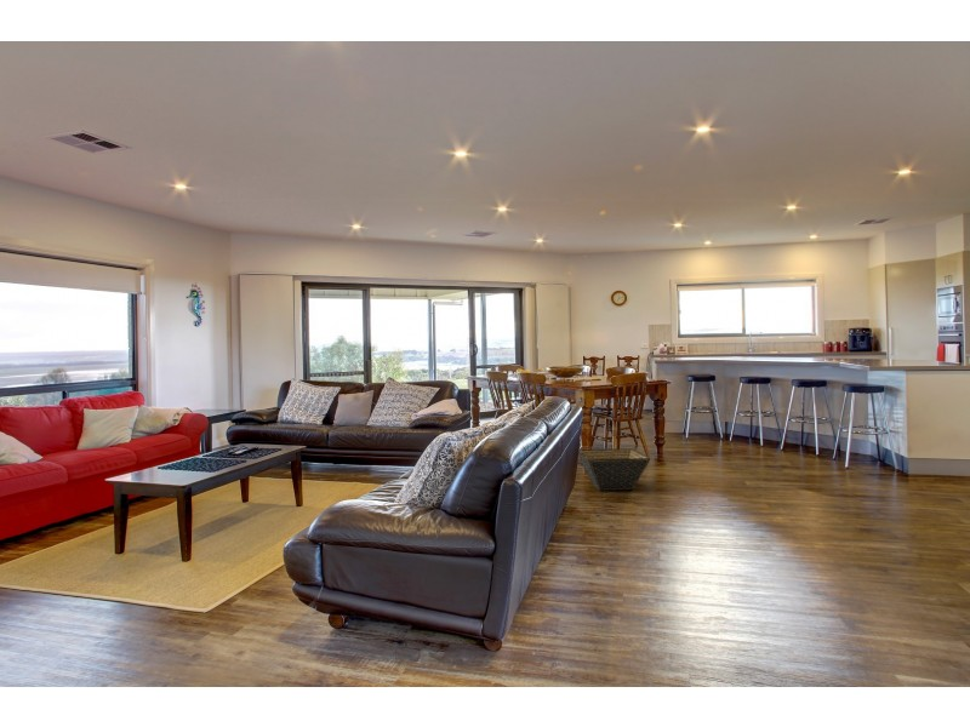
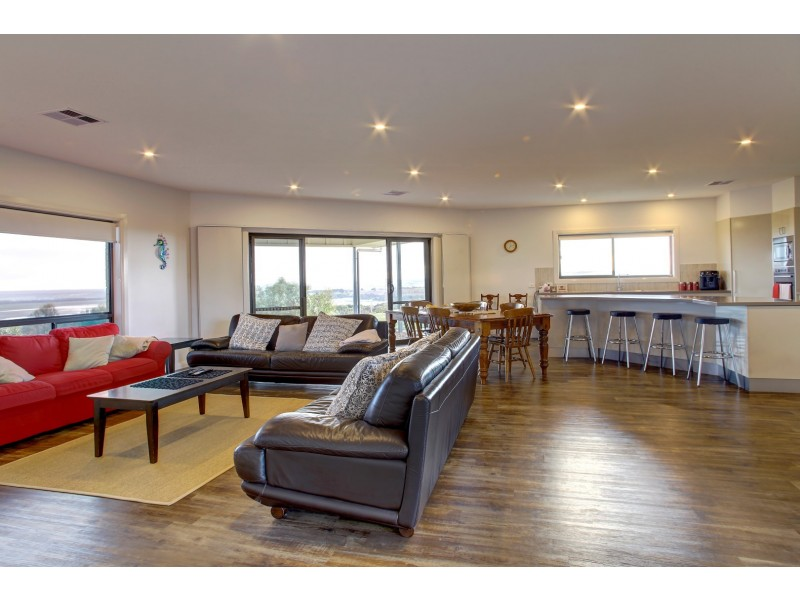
- basket (611, 469)
